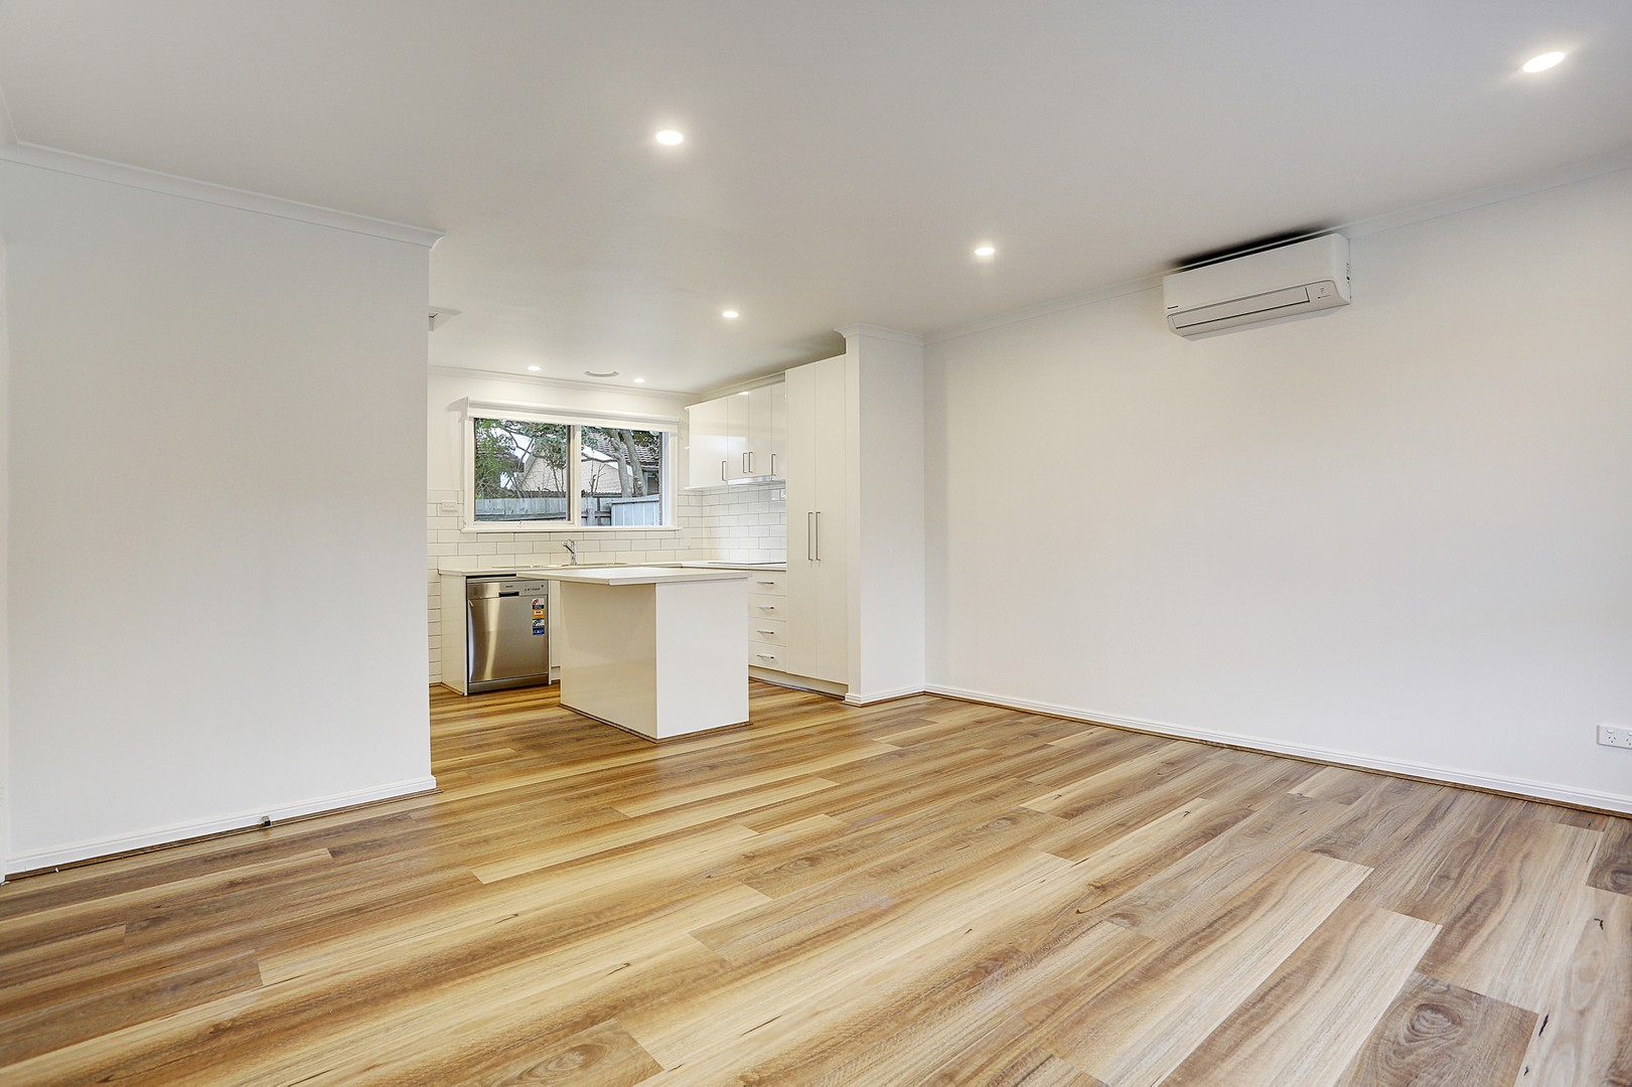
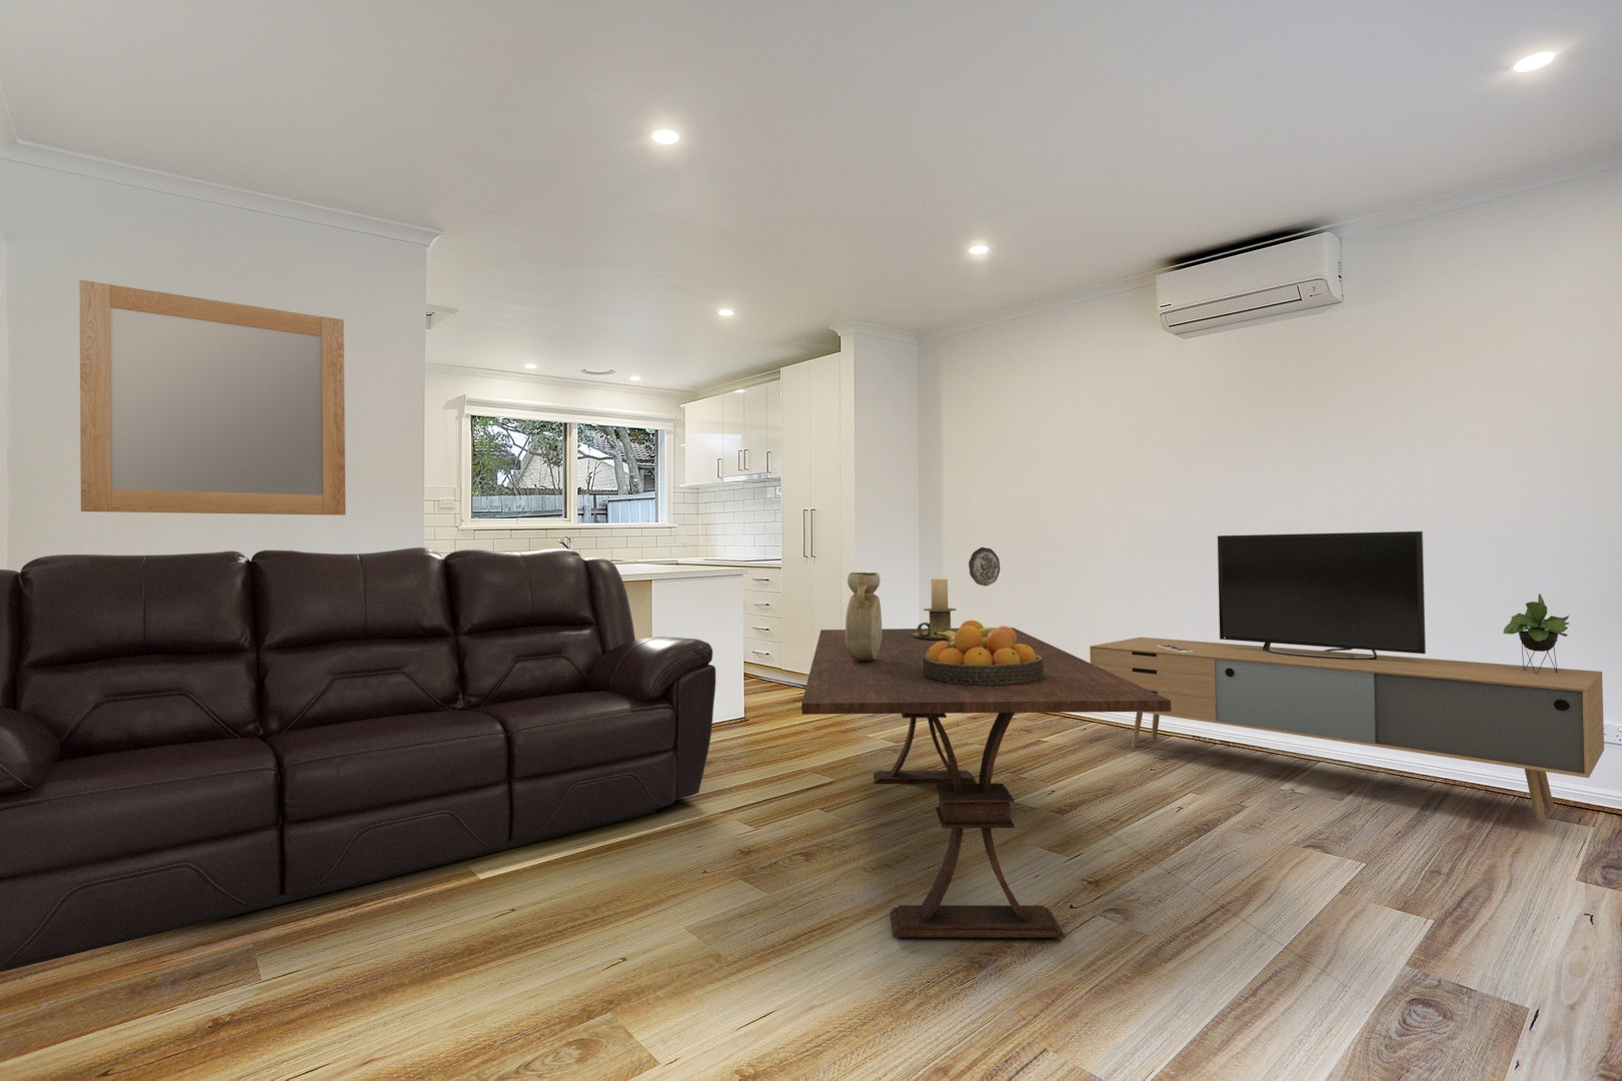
+ vase (863, 615)
+ sofa (374, 691)
+ home mirror (223, 408)
+ fruit bowl (982, 648)
+ dining table (943, 743)
+ candle holder (939, 607)
+ media console (1310, 653)
+ decorative plate (984, 567)
